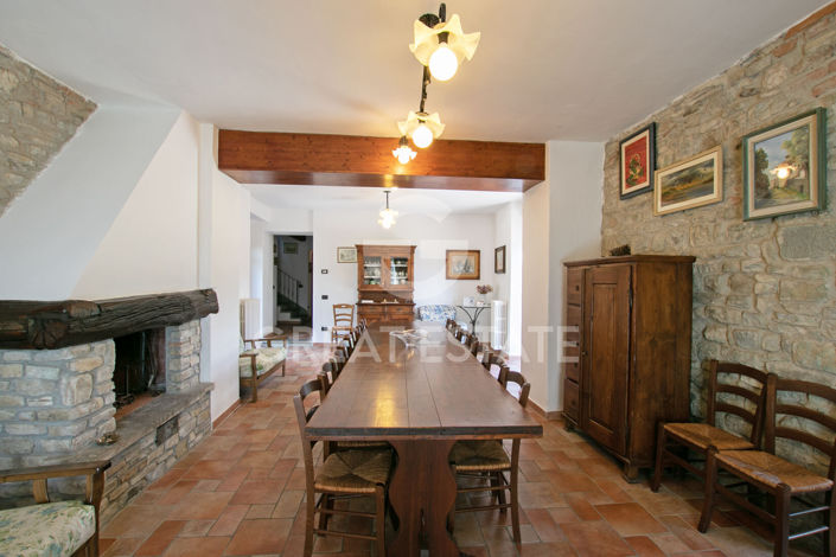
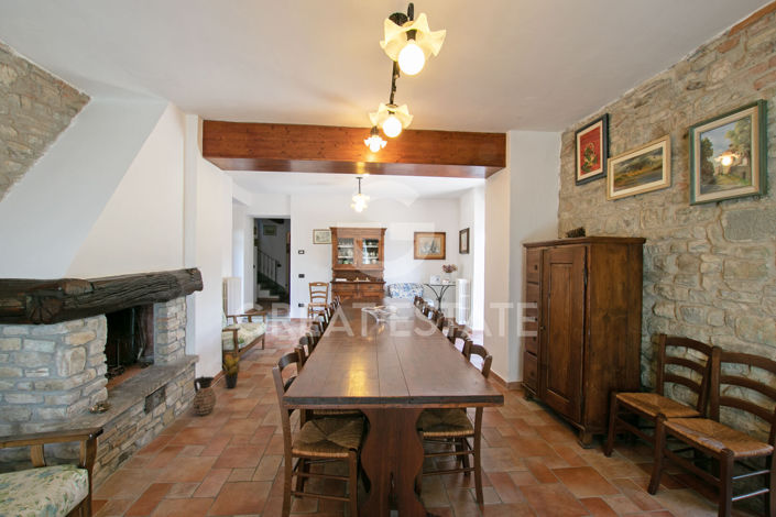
+ ceramic jug (204, 395)
+ potted plant (232, 369)
